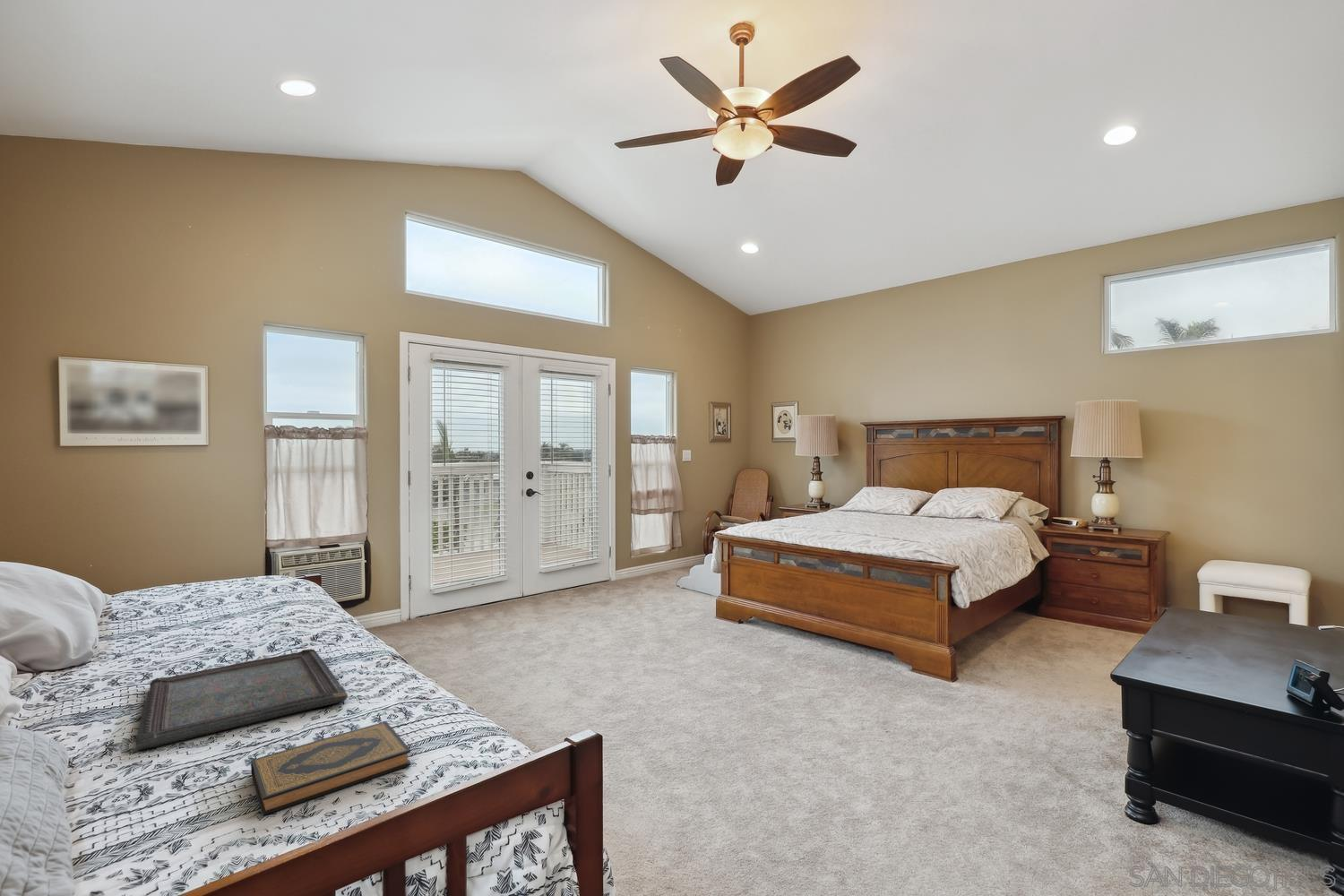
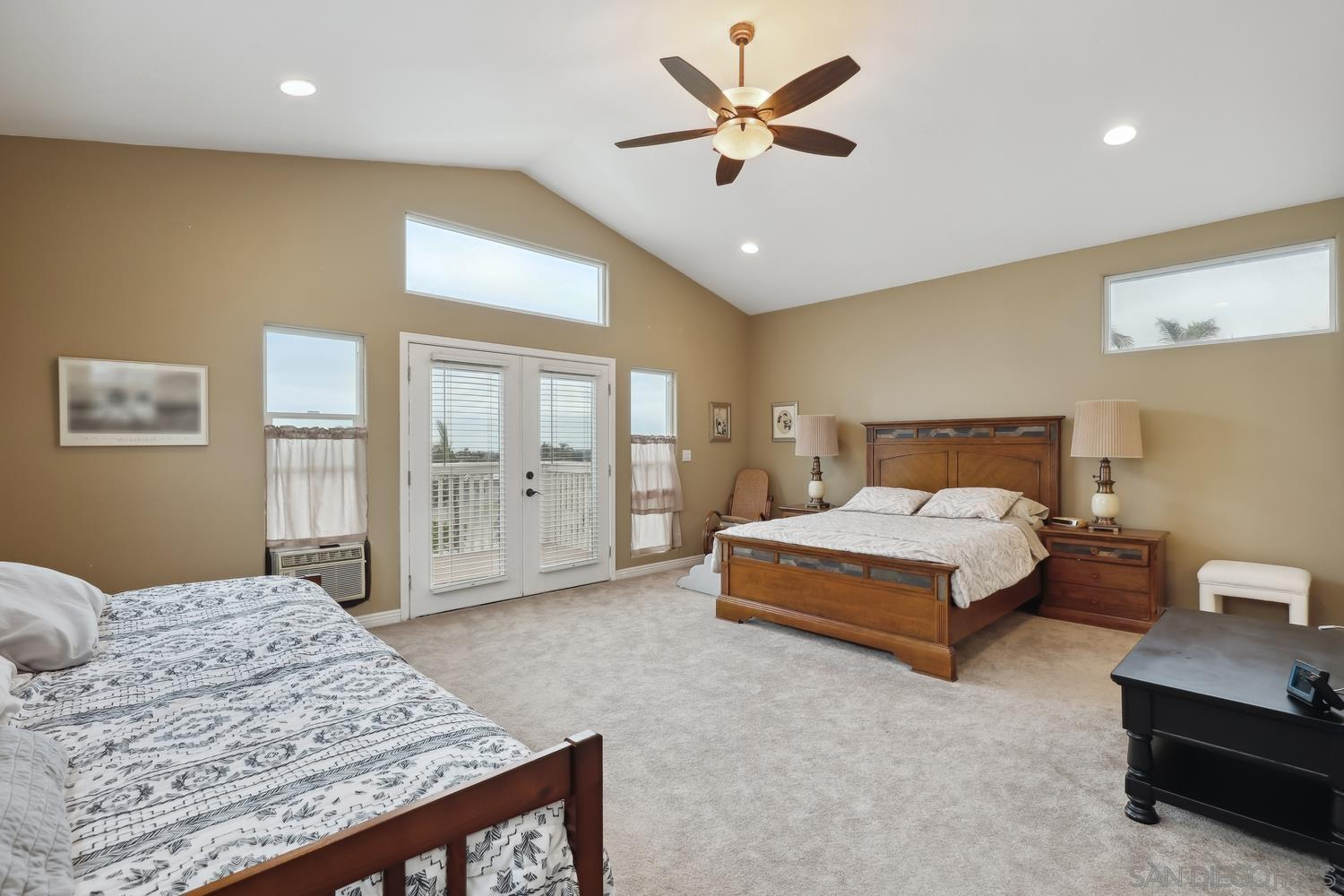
- hardback book (332, 762)
- serving tray (246, 689)
